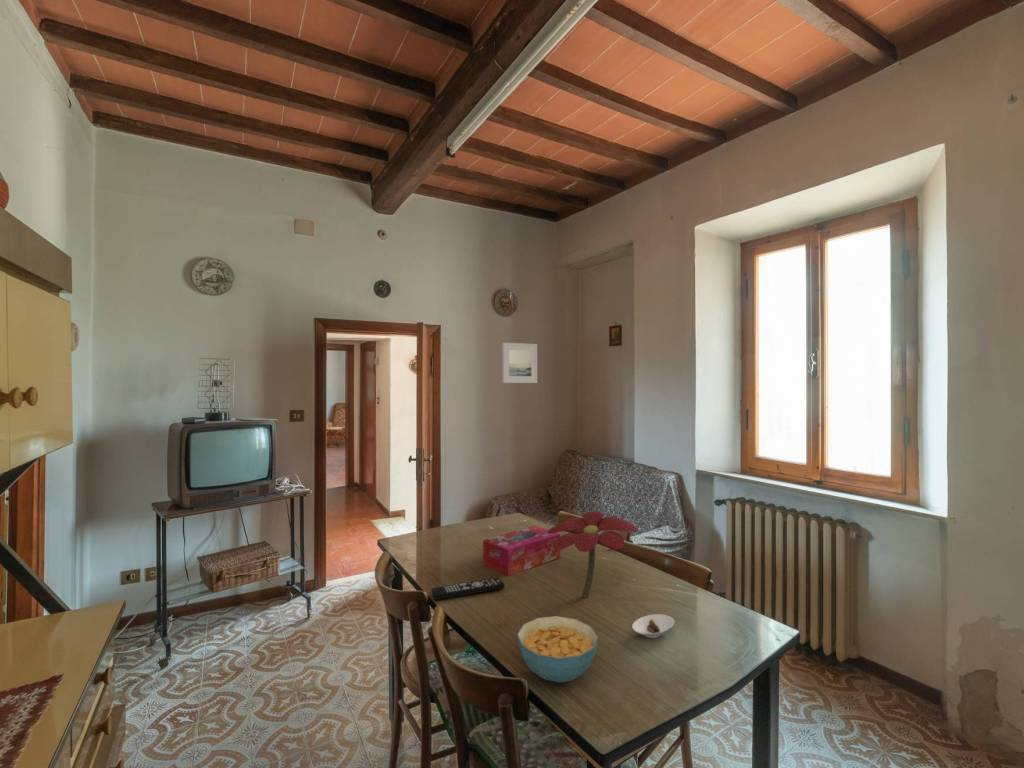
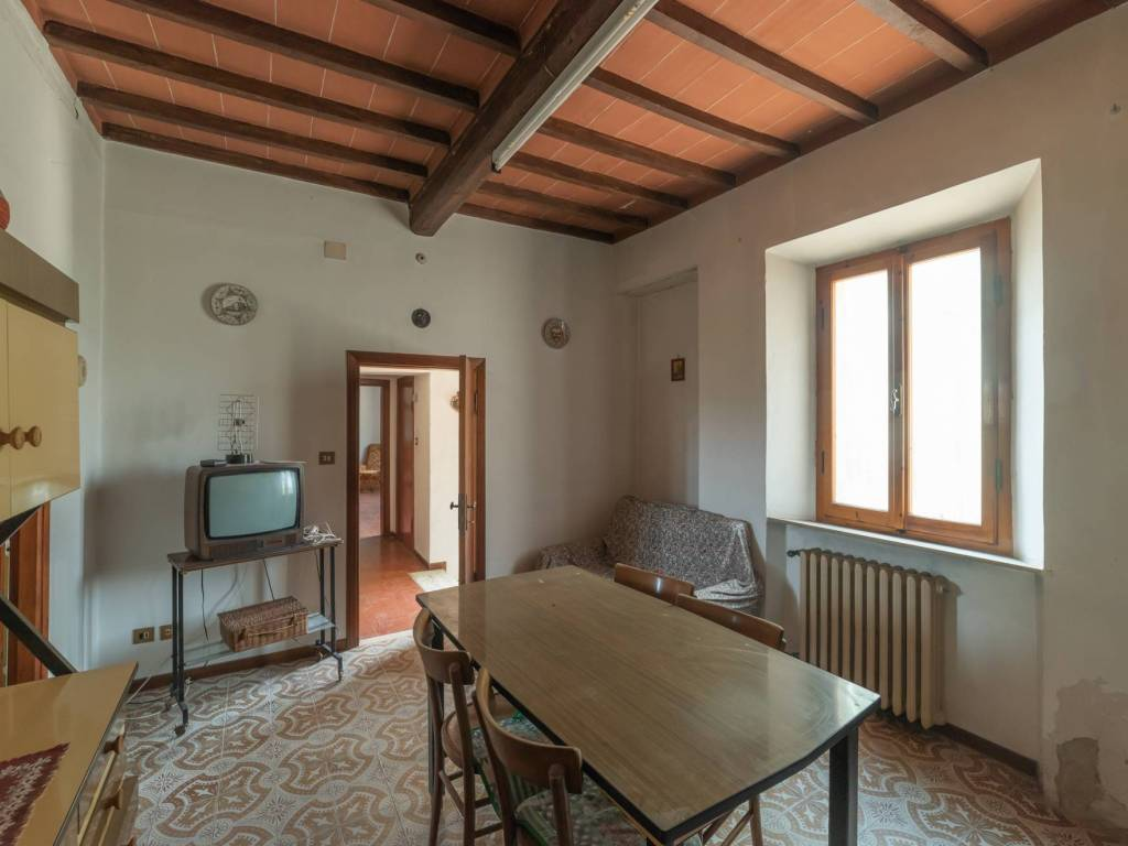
- remote control (468, 588)
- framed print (520, 363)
- flower (591, 556)
- cereal bowl (557, 655)
- saucer (653, 627)
- tissue box (522, 548)
